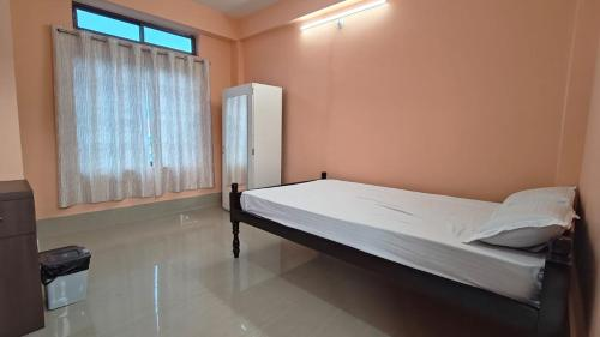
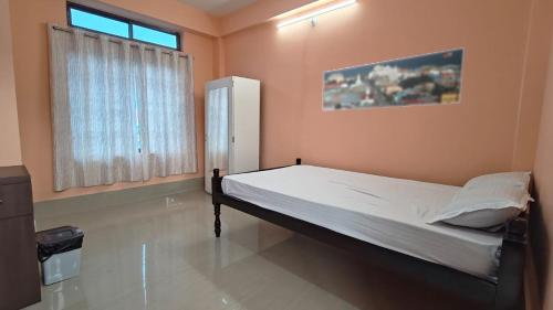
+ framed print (380, 85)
